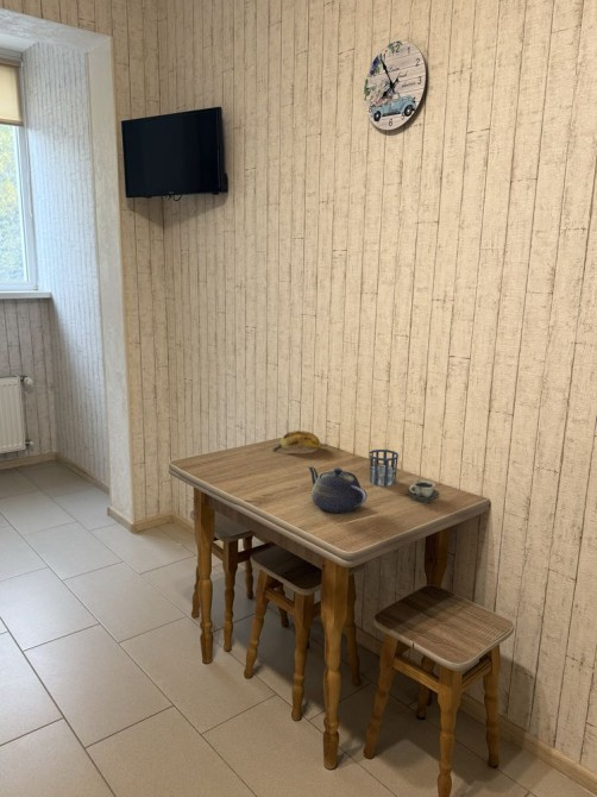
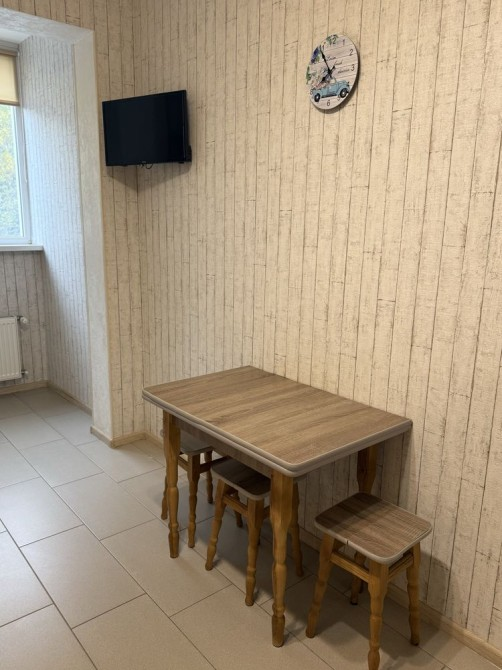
- cup (422, 491)
- cup (383, 467)
- teapot (335, 487)
- banana (297, 440)
